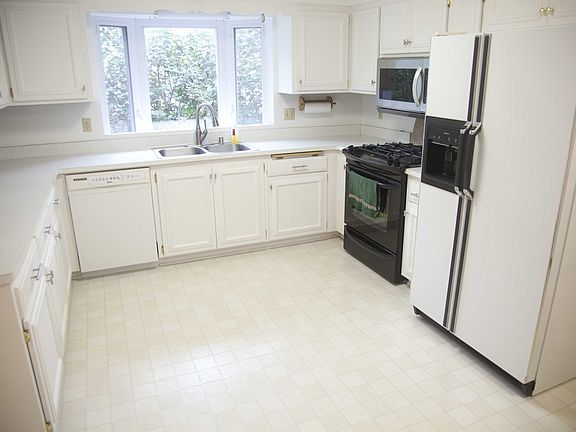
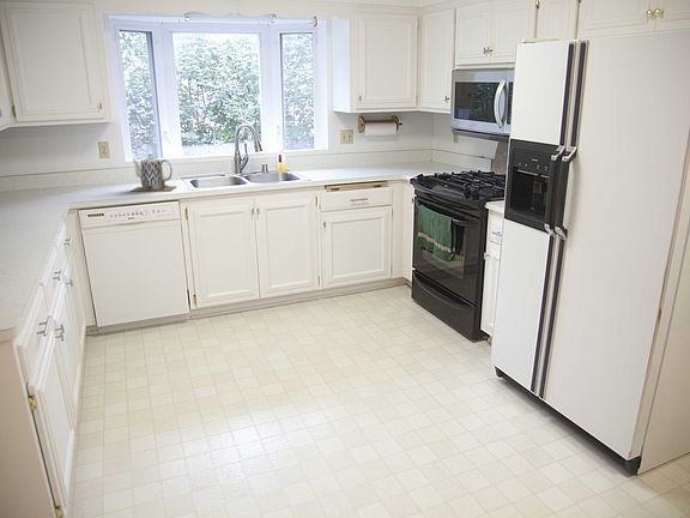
+ teapot (152, 171)
